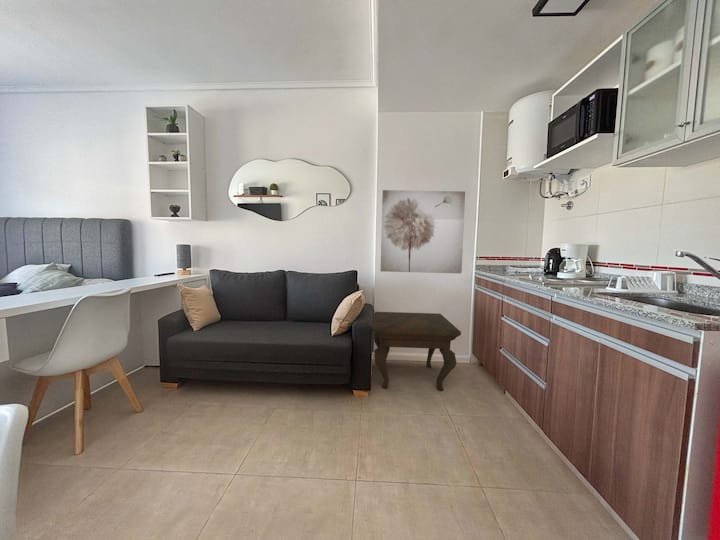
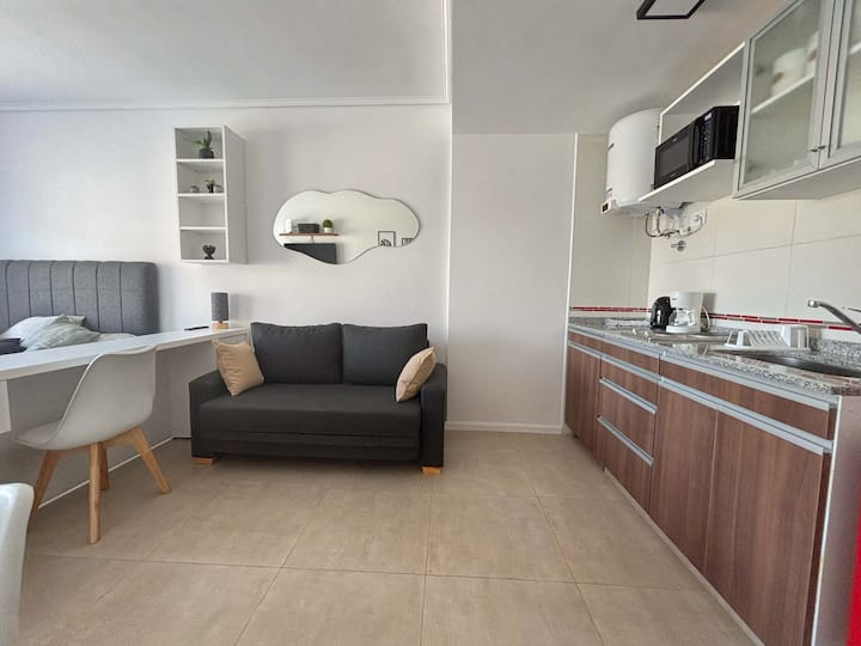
- wall art (422, 232)
- side table (409, 347)
